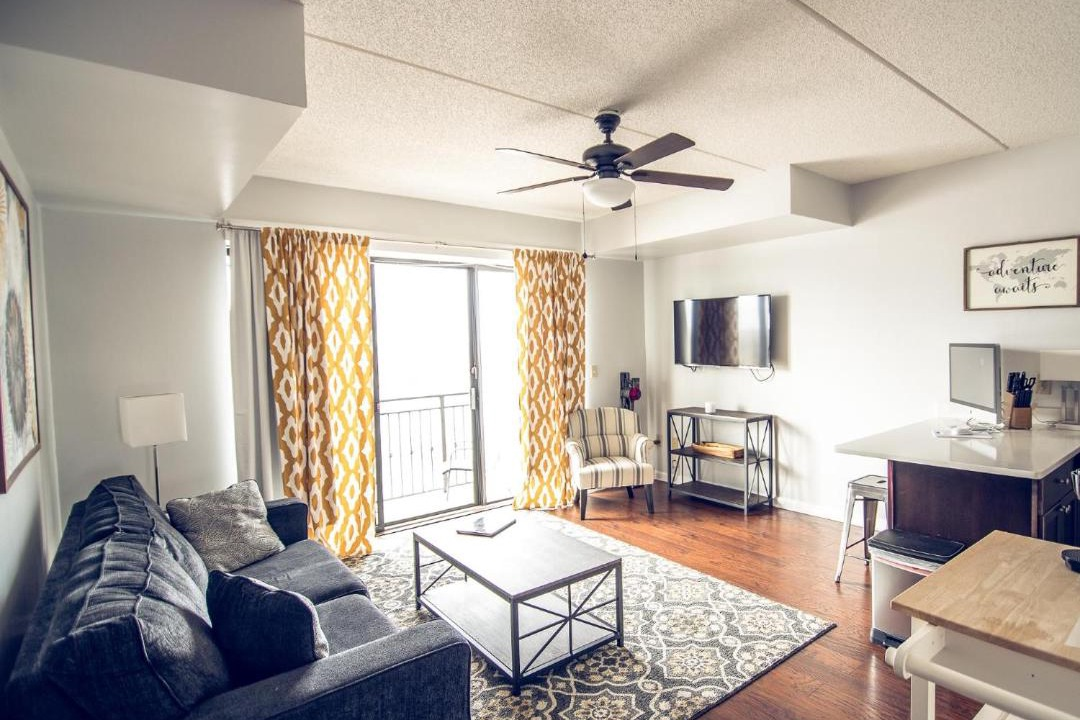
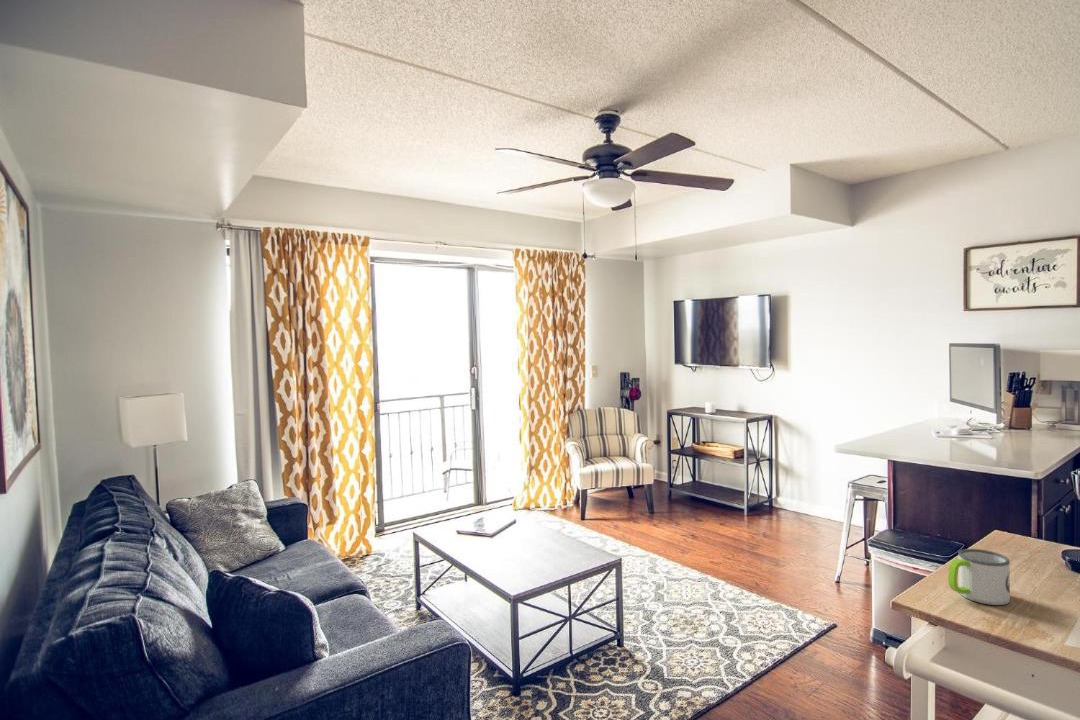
+ mug (976, 576)
